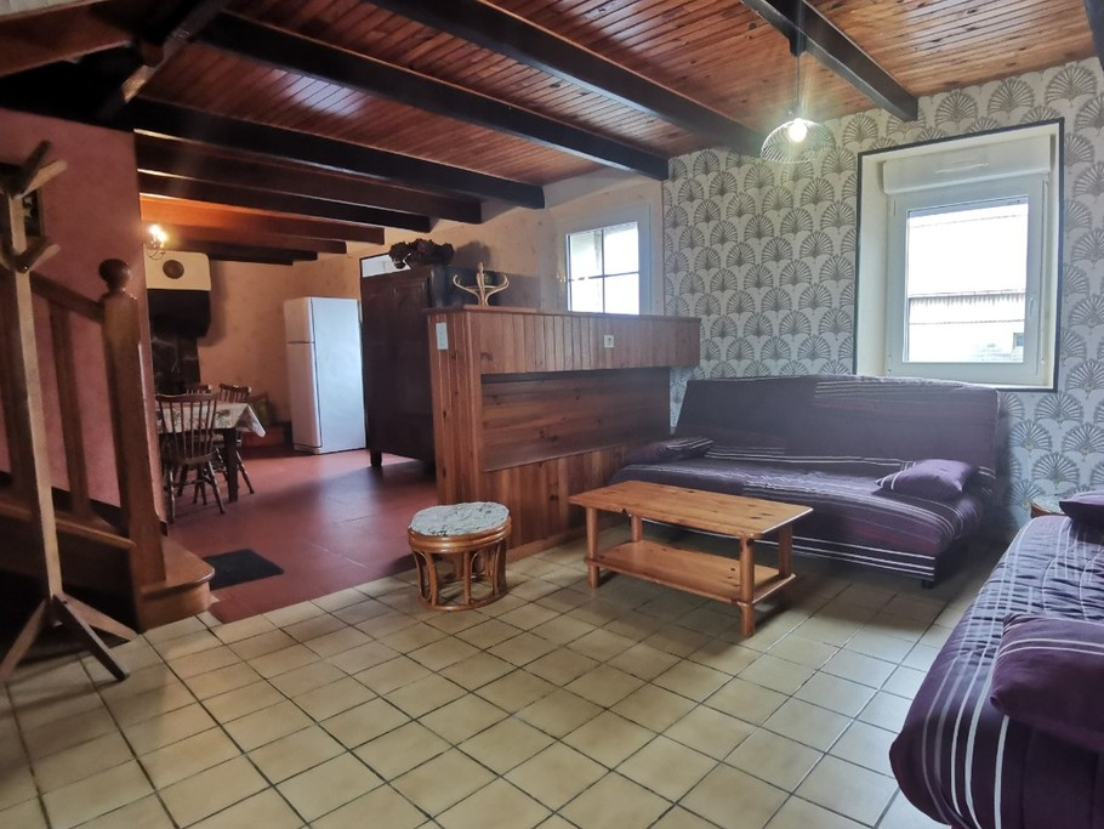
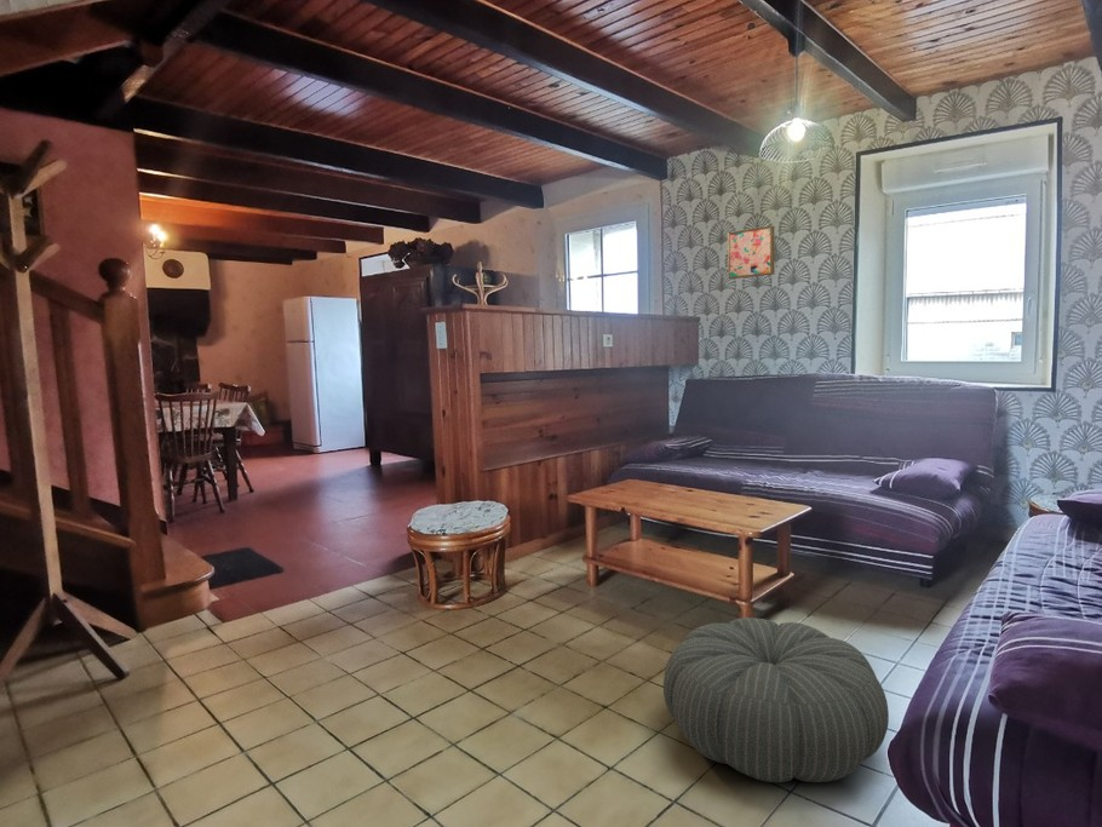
+ pouf (770, 690)
+ wall art (751, 253)
